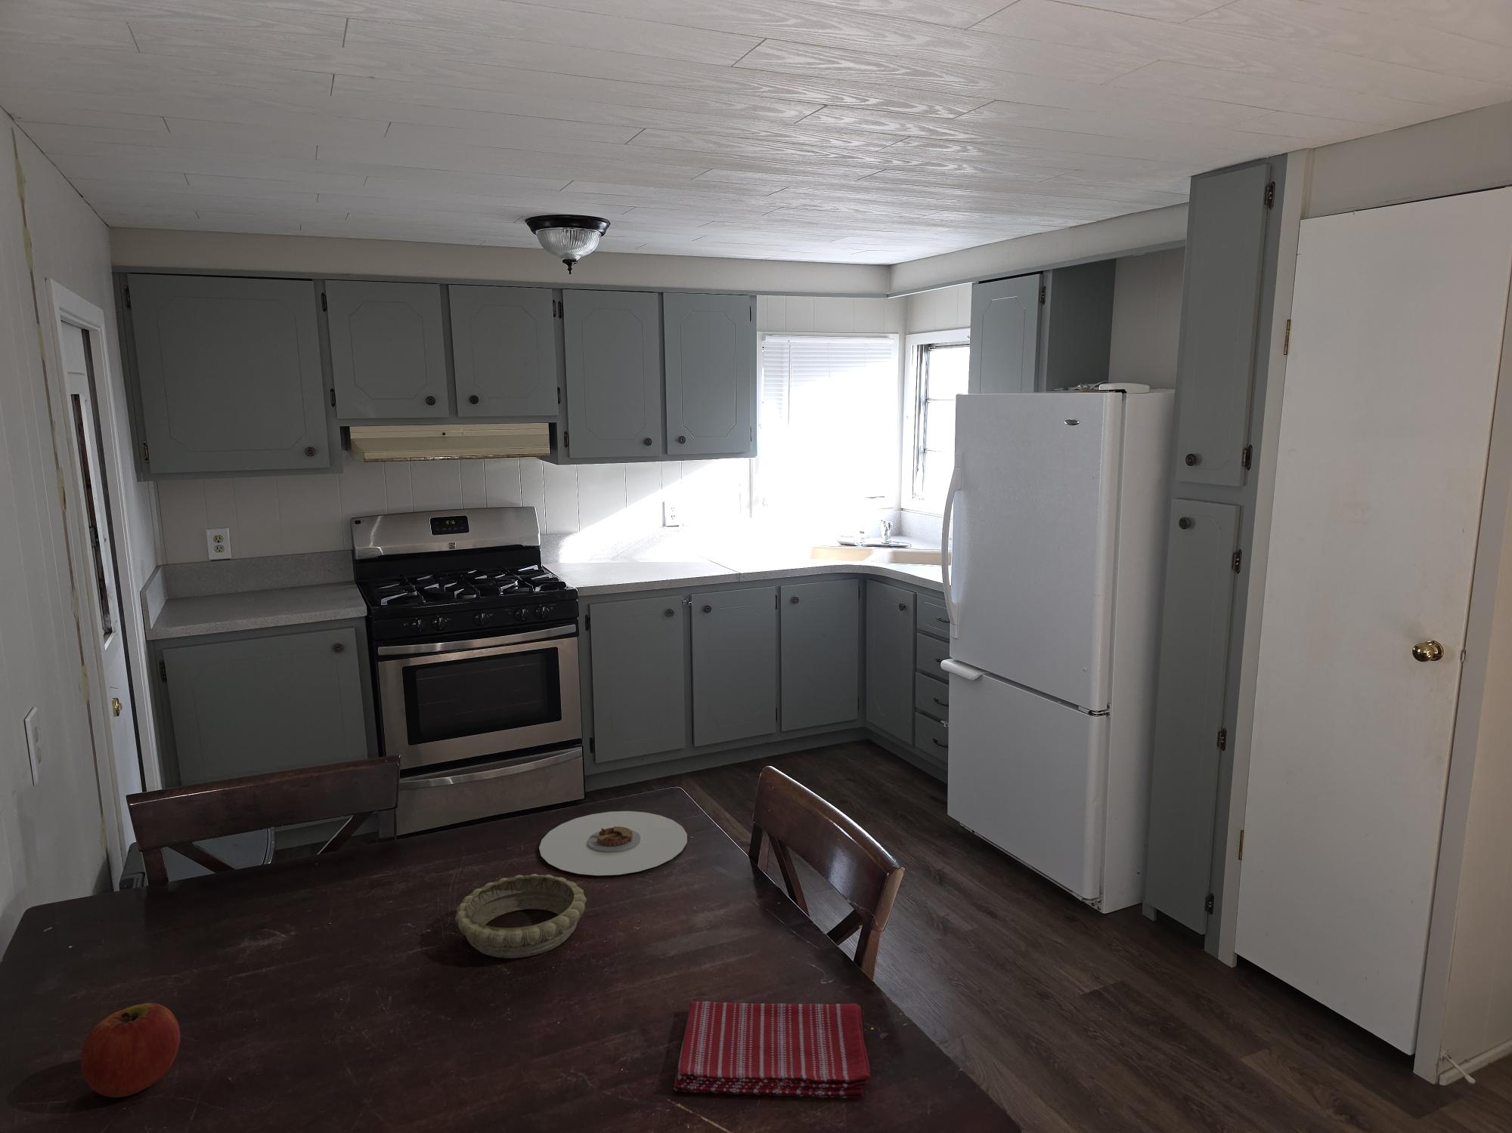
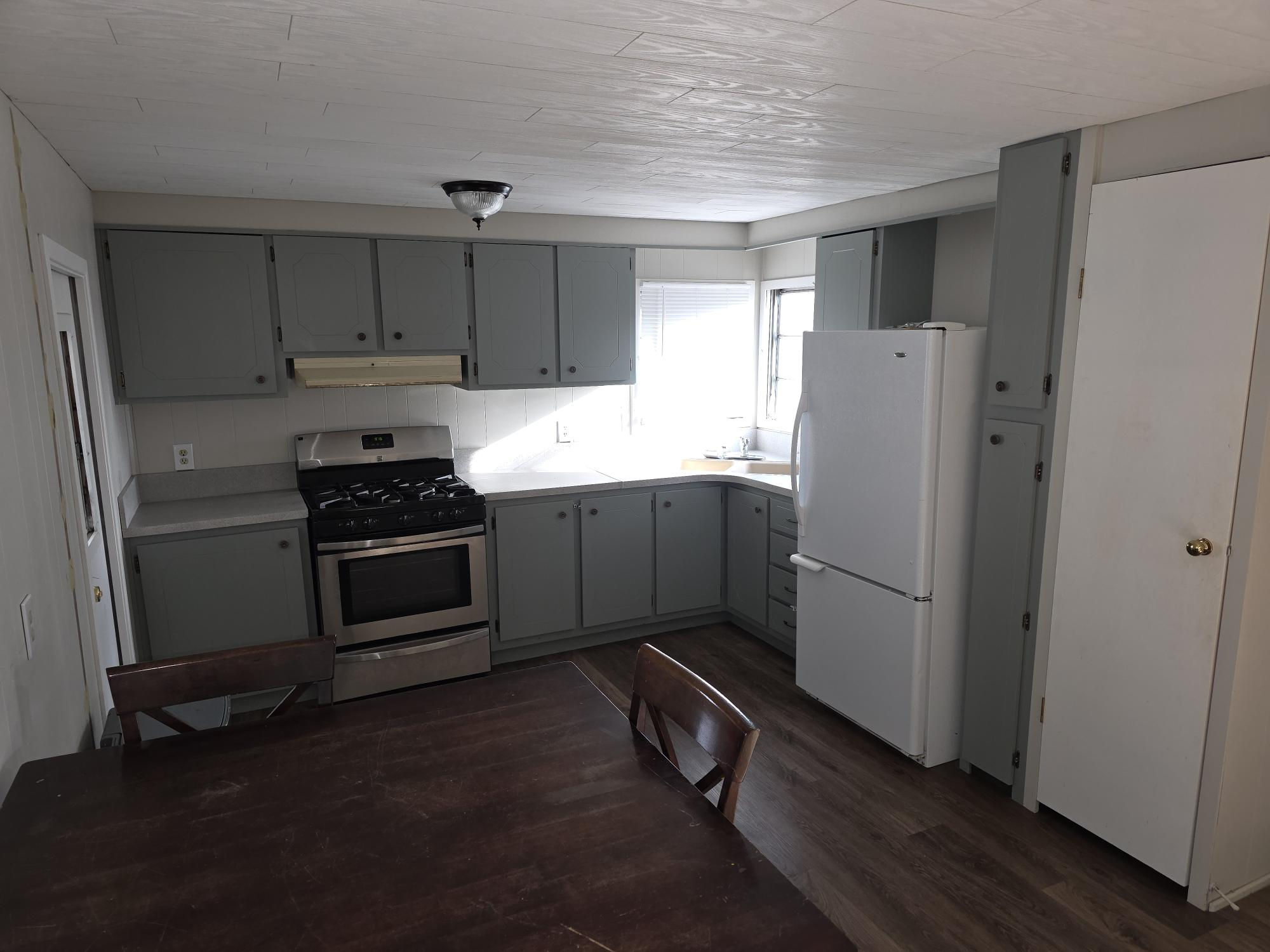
- dish towel (774, 1041)
- plate (614, 837)
- apple (131, 1045)
- decorative bowl (519, 909)
